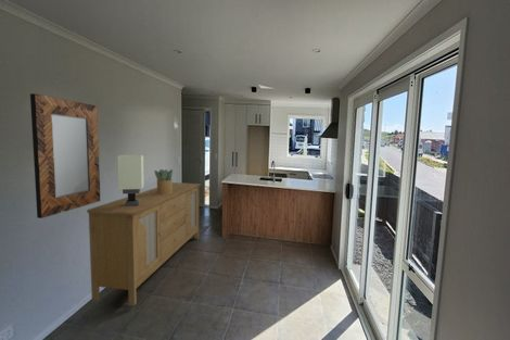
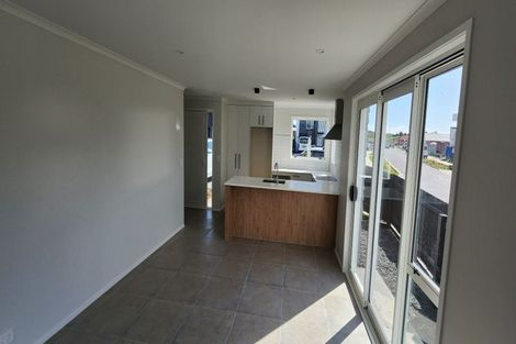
- home mirror (71, 155)
- potted plant (163, 180)
- sideboard (158, 228)
- table lamp (131, 179)
